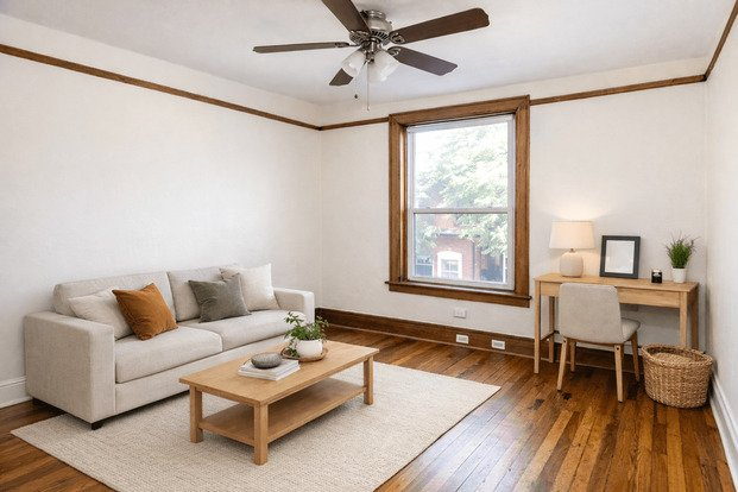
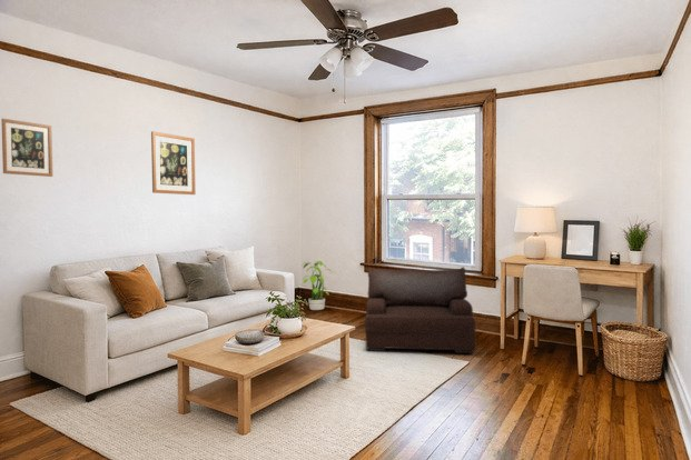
+ potted plant (313, 284)
+ armchair (417, 304)
+ wall art (28, 148)
+ wall art (174, 164)
